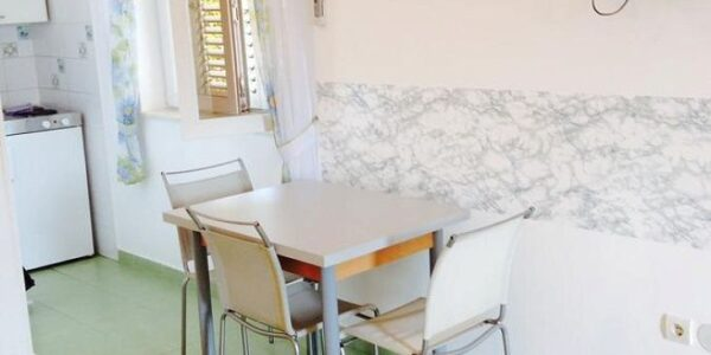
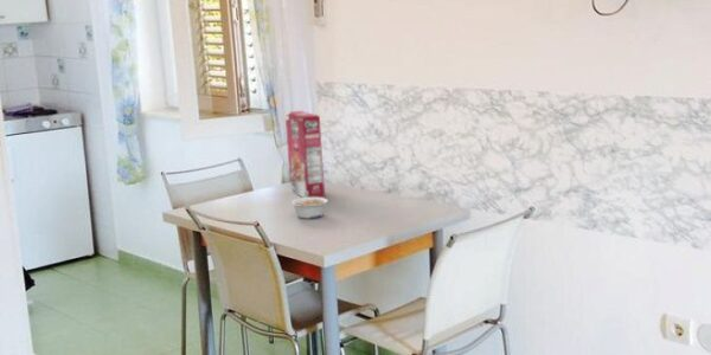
+ legume (309, 207)
+ cereal box (305, 154)
